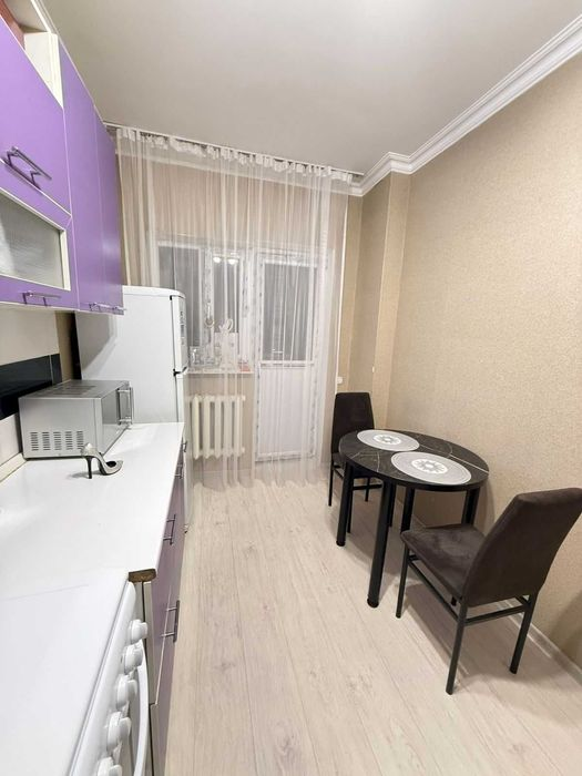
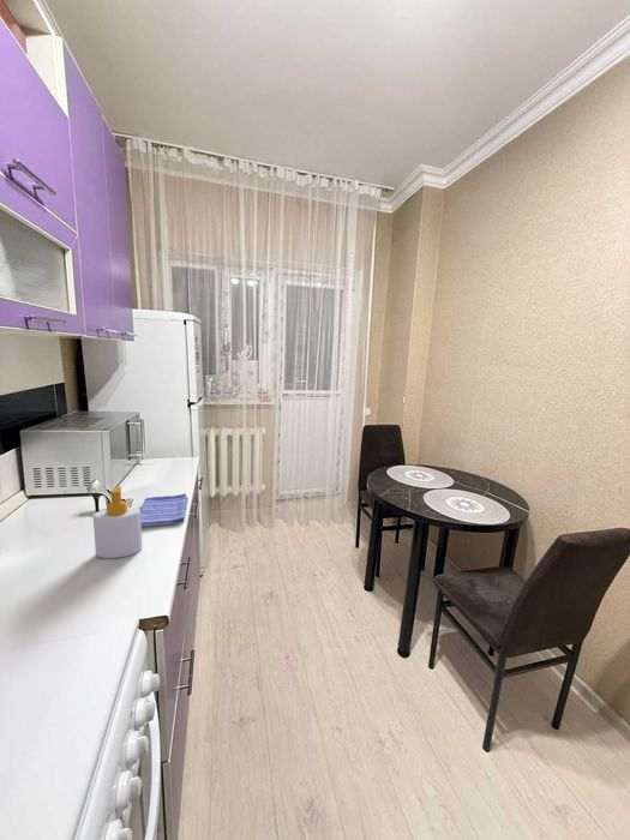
+ dish towel (163, 508)
+ soap bottle (118, 521)
